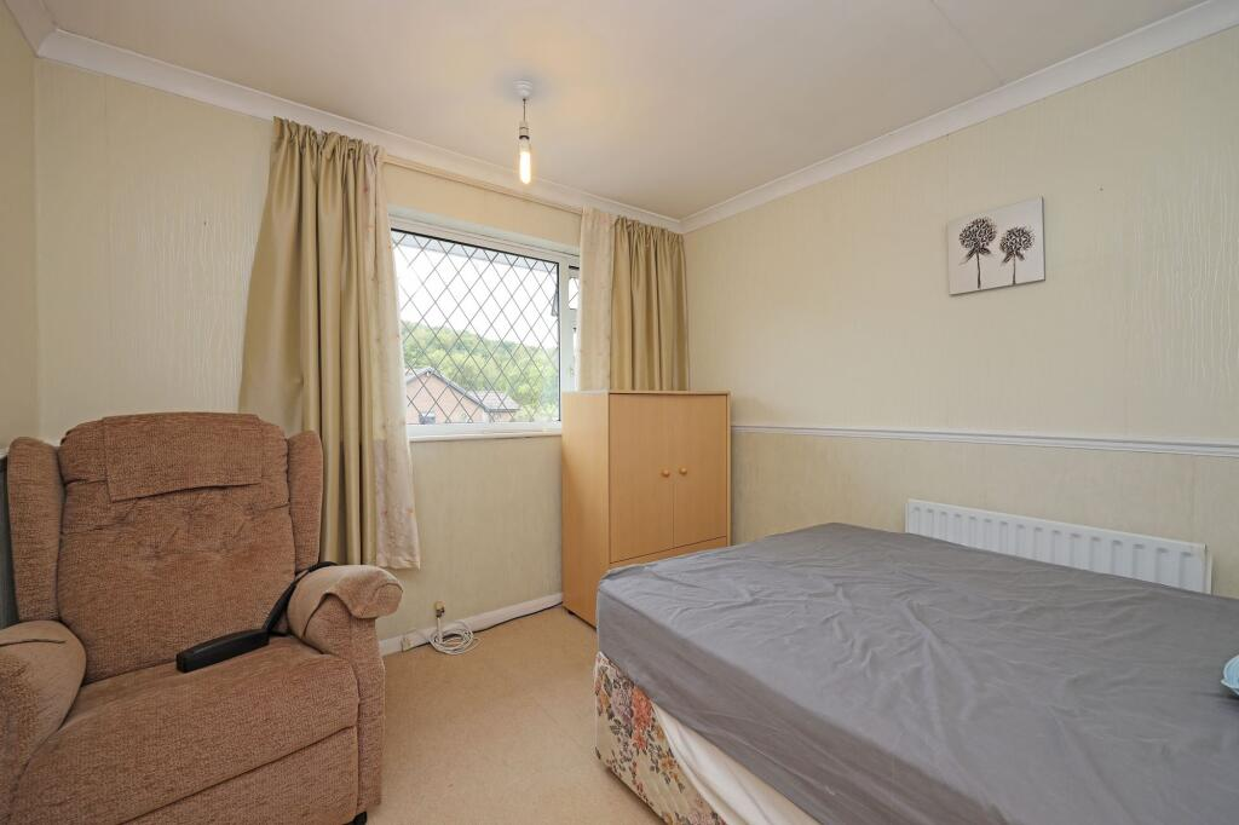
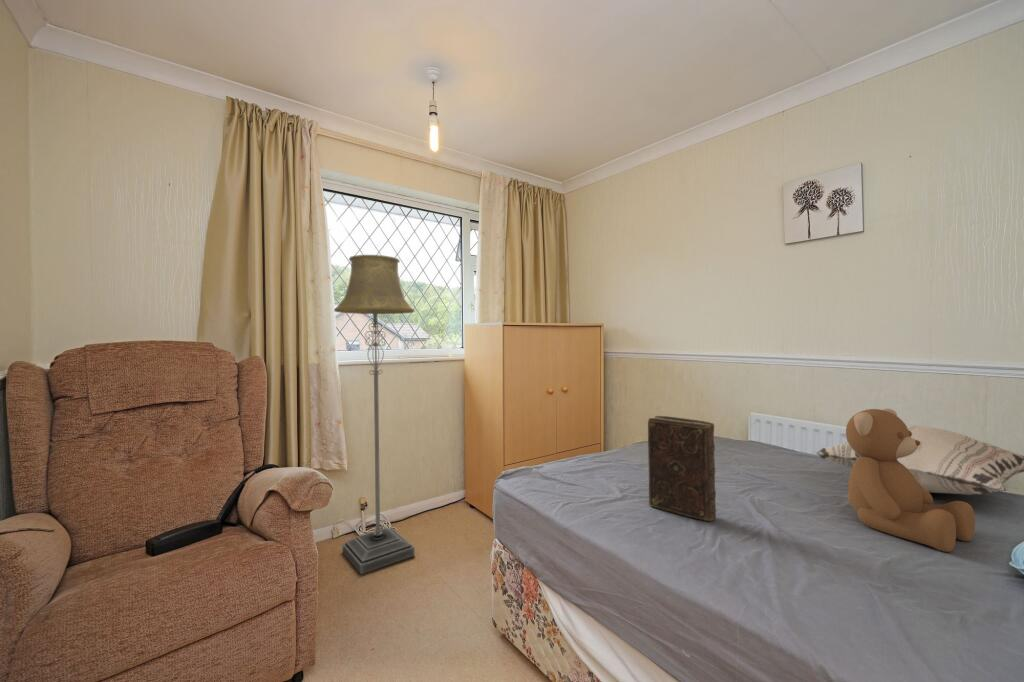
+ floor lamp (376, 406)
+ book (681, 465)
+ decorative pillow (923, 457)
+ teddy bear (900, 470)
